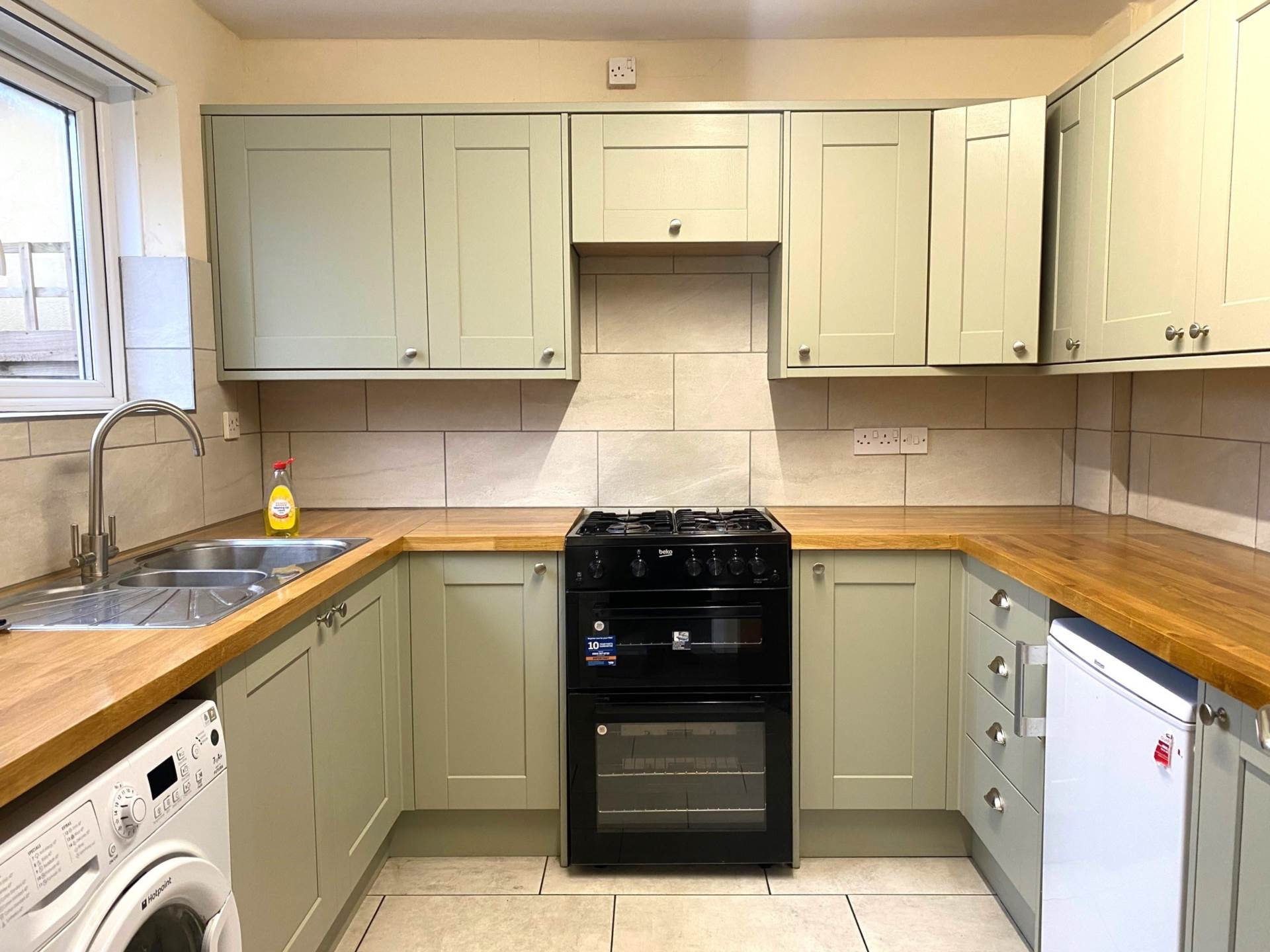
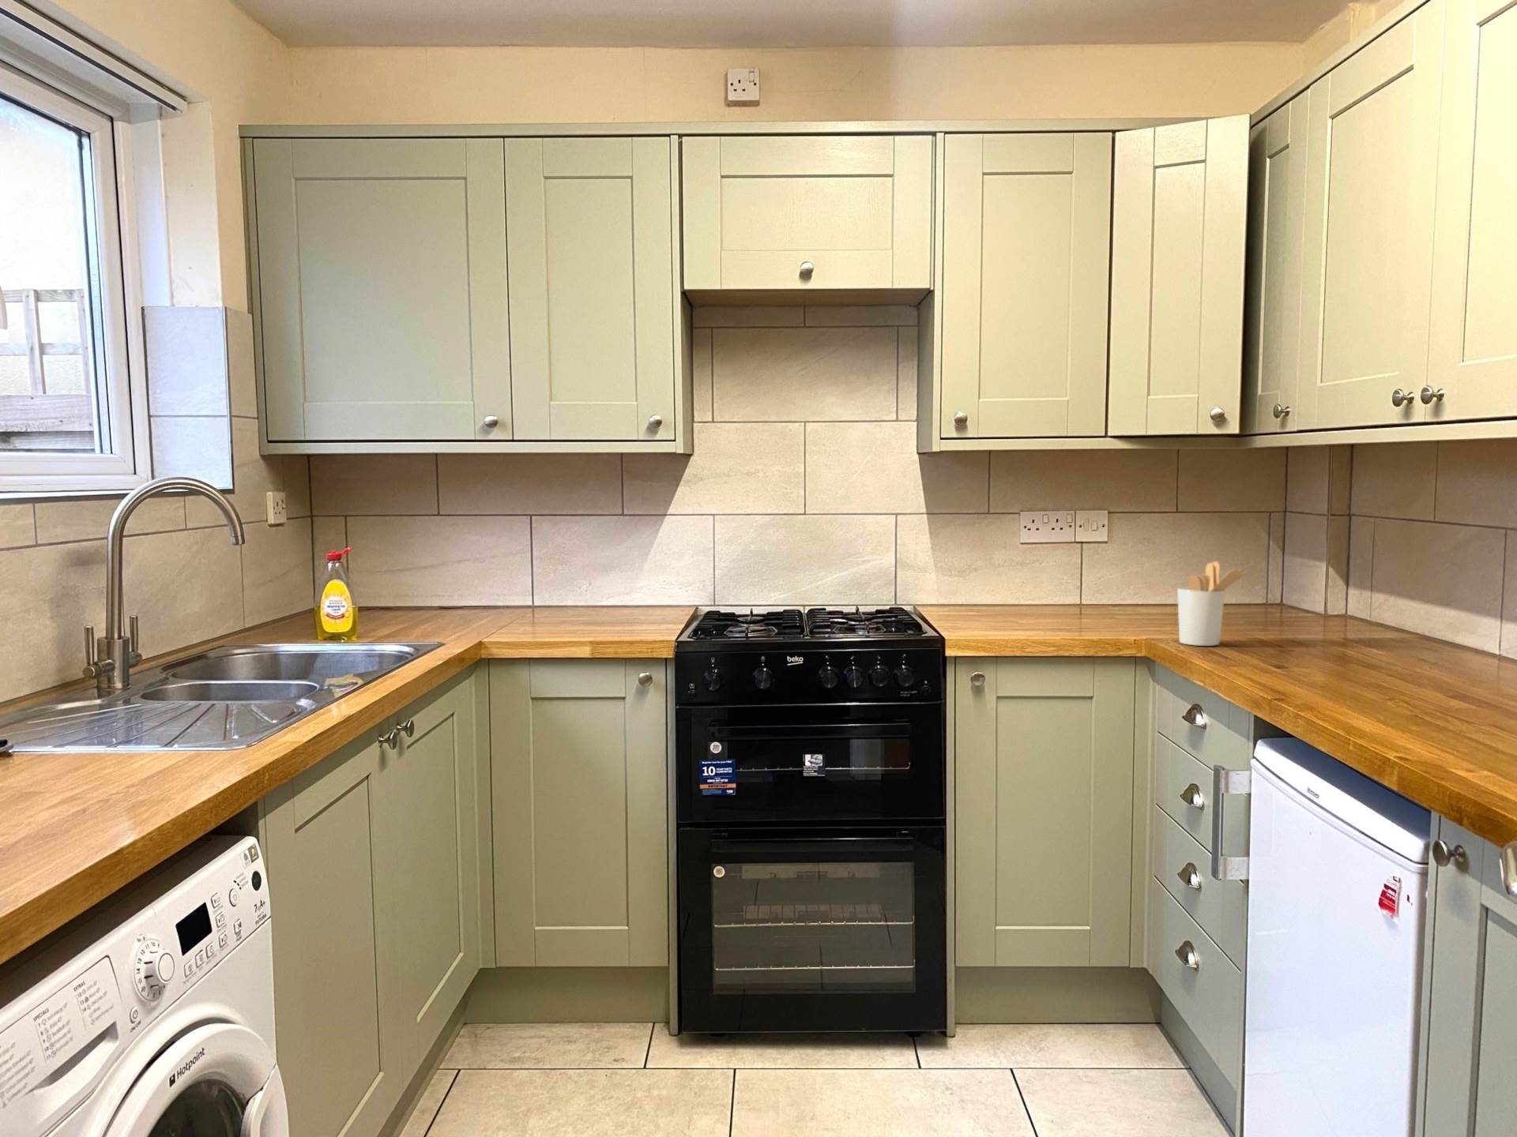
+ utensil holder (1212, 603)
